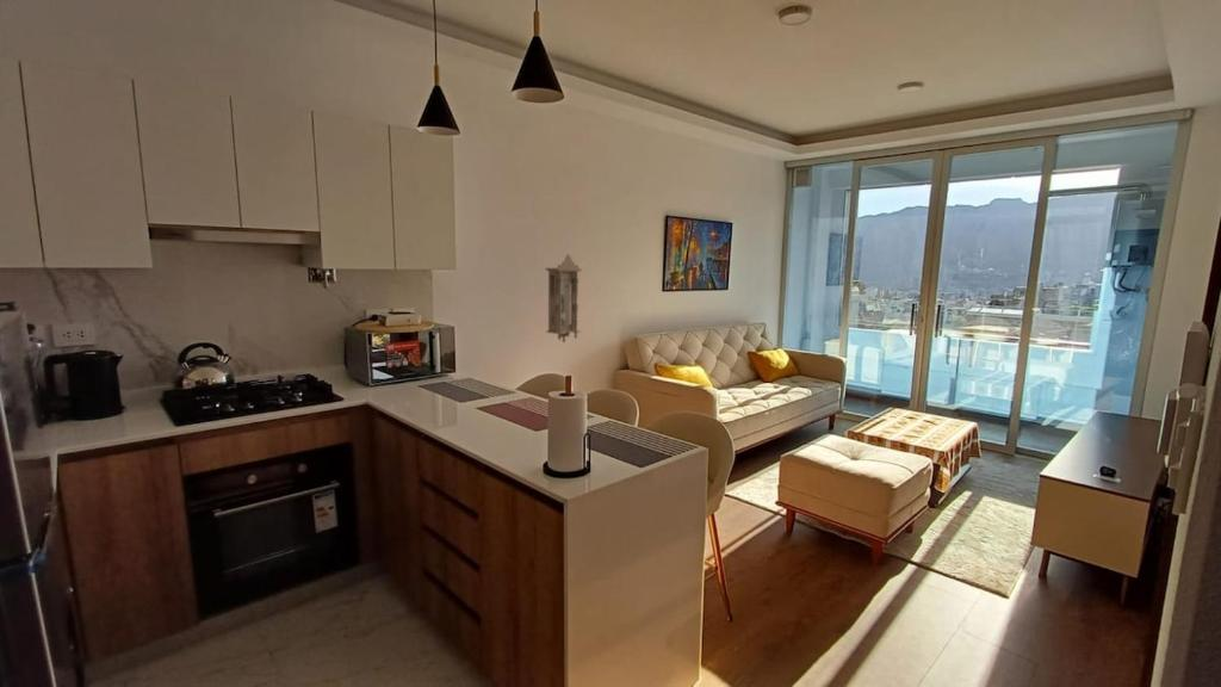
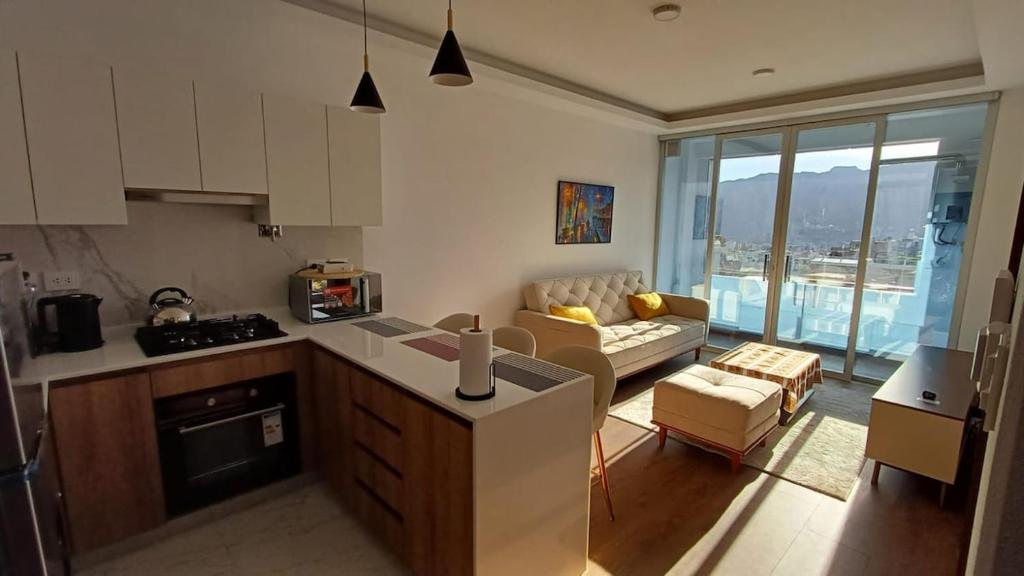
- pendulum clock (563, 298)
